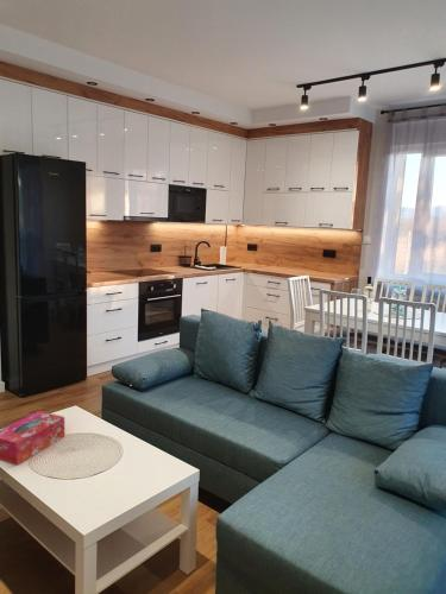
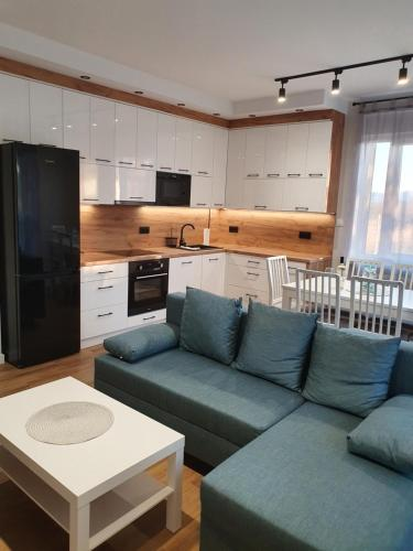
- tissue box (29, 436)
